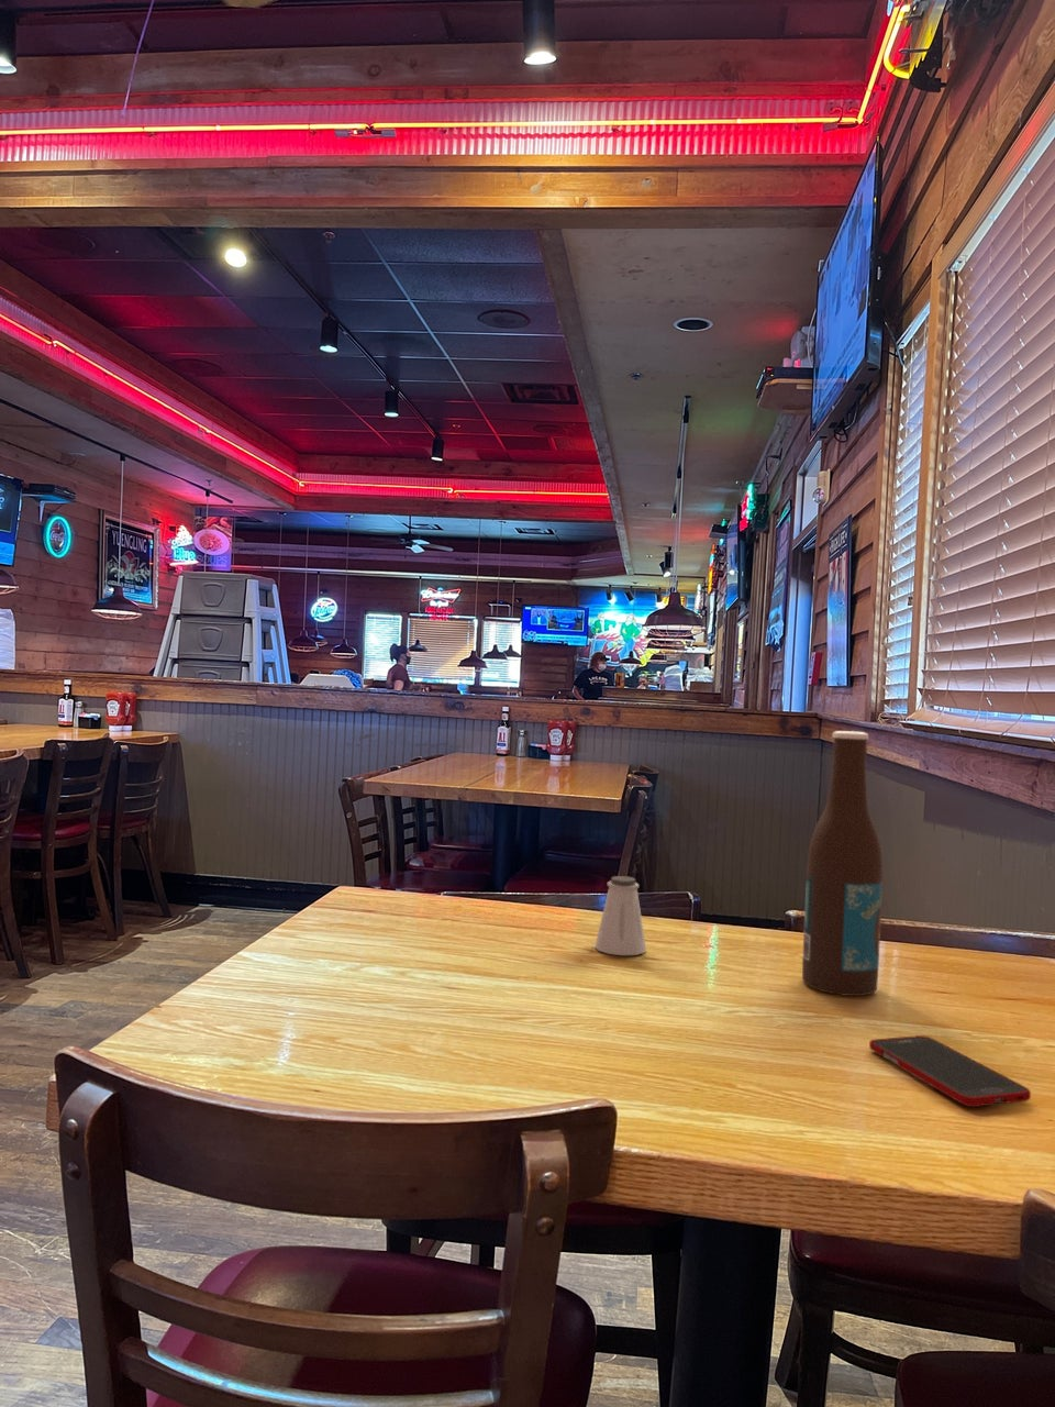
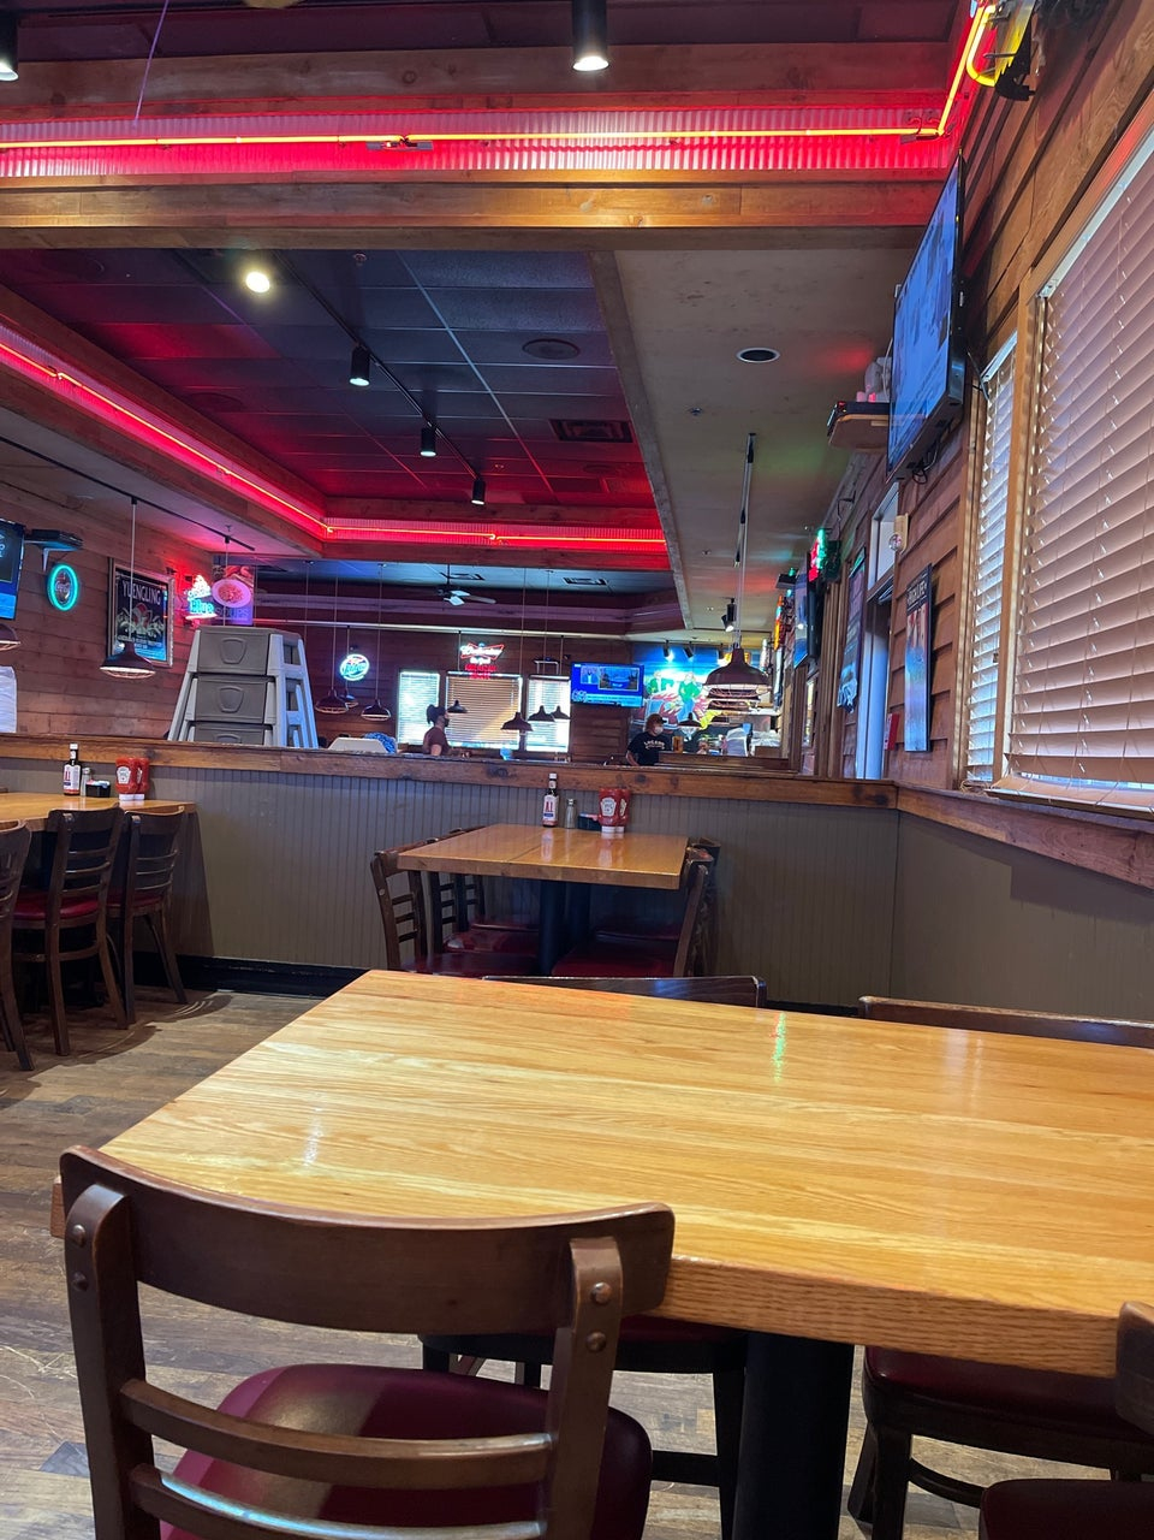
- saltshaker (621, 914)
- beer bottle (844, 859)
- cell phone (944, 1068)
